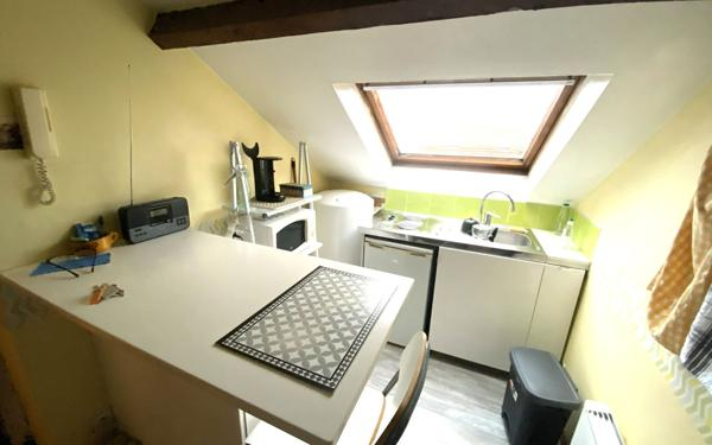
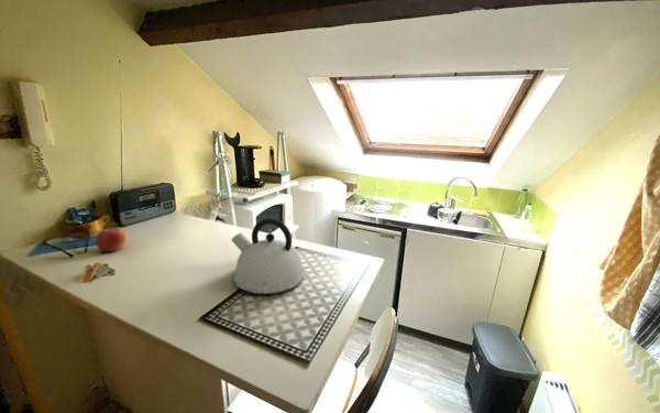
+ kettle (266, 247)
+ apple (111, 239)
